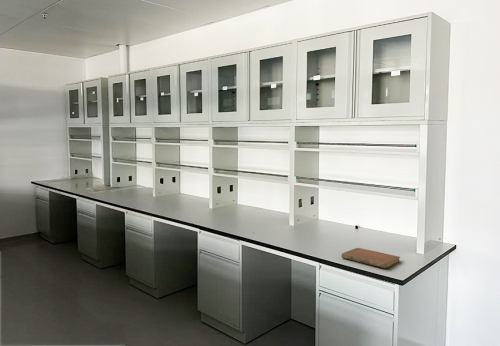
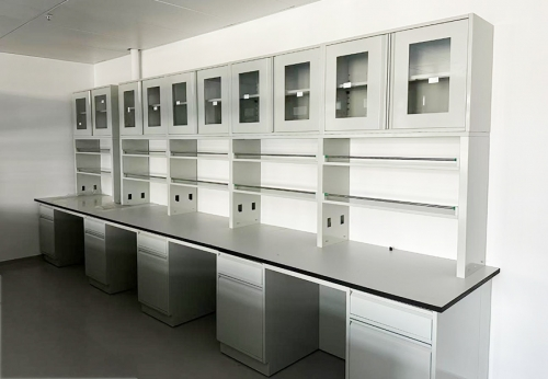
- notebook (370, 257)
